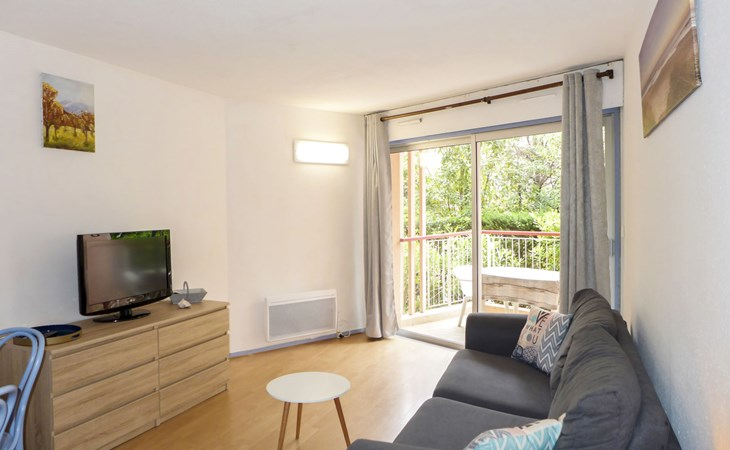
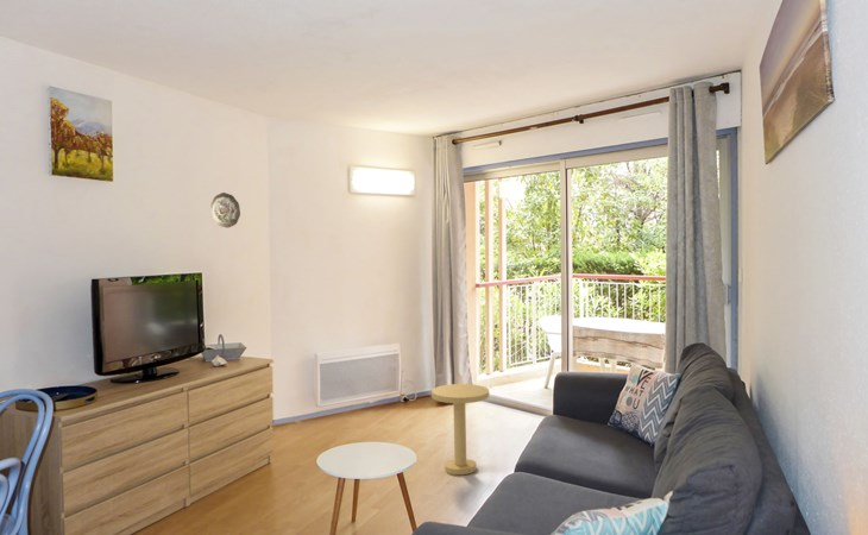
+ decorative plate (225, 209)
+ side table (460, 429)
